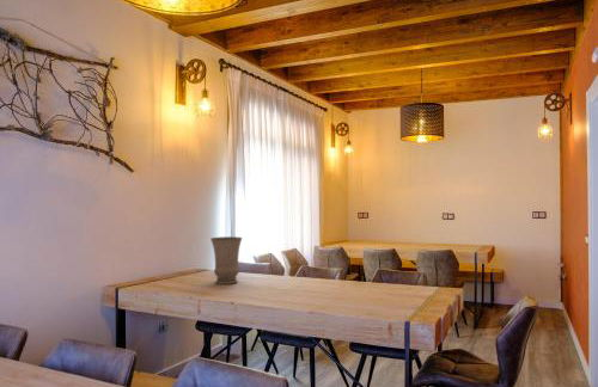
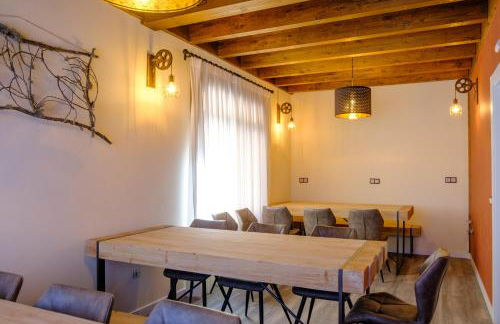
- vase (226, 259)
